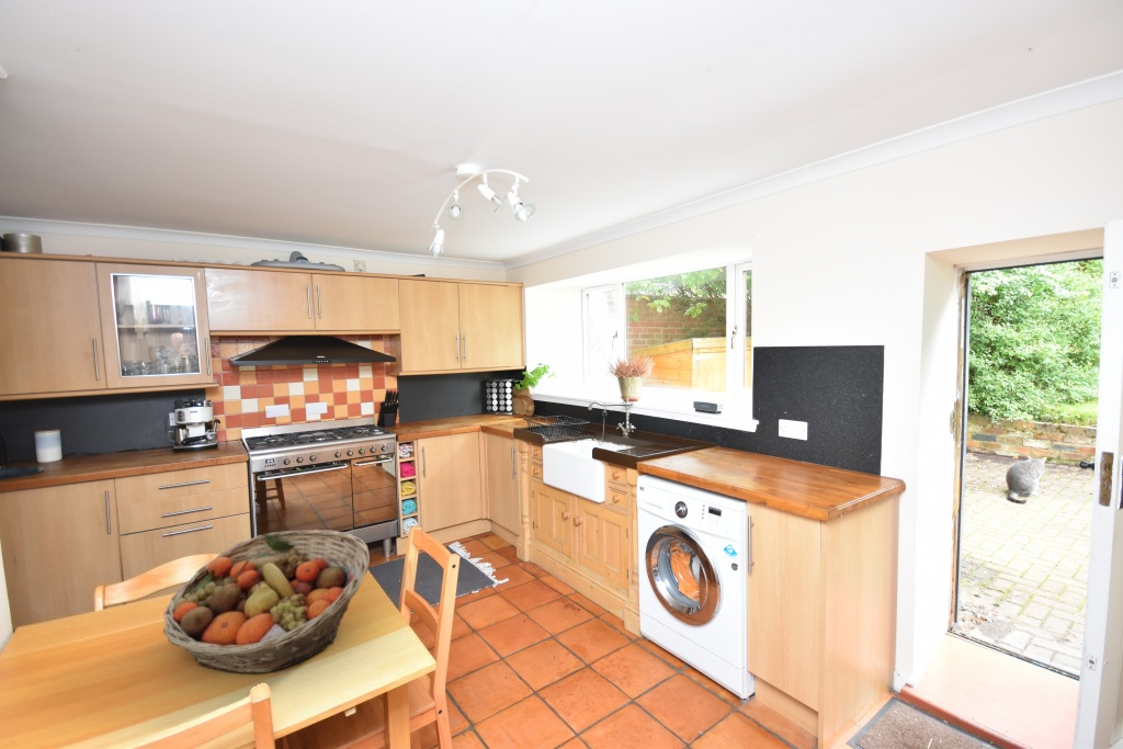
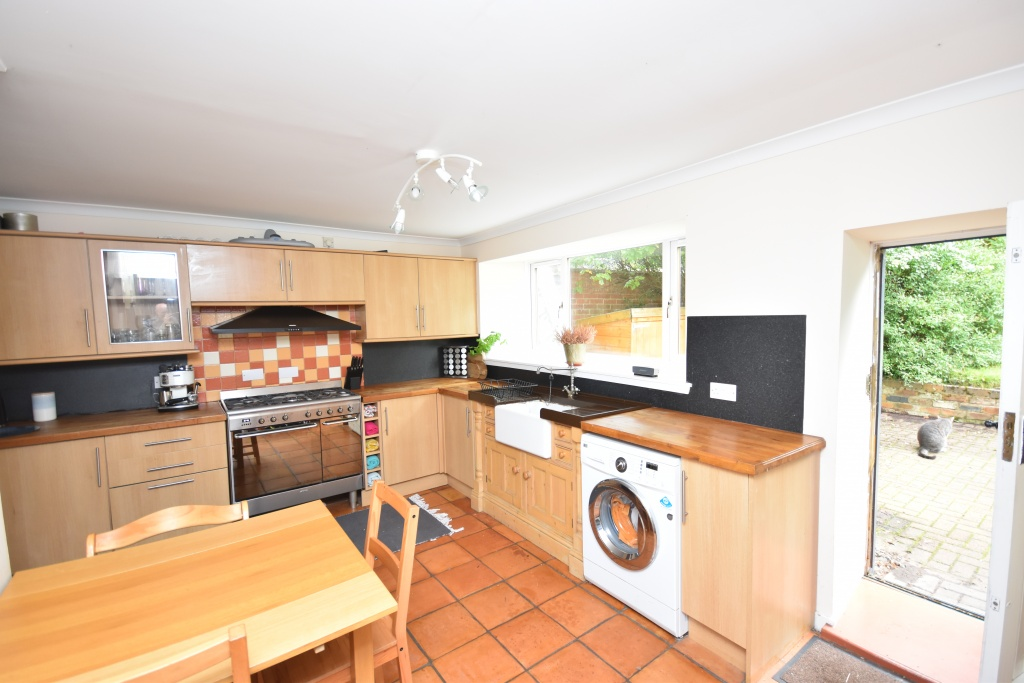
- fruit basket (273, 594)
